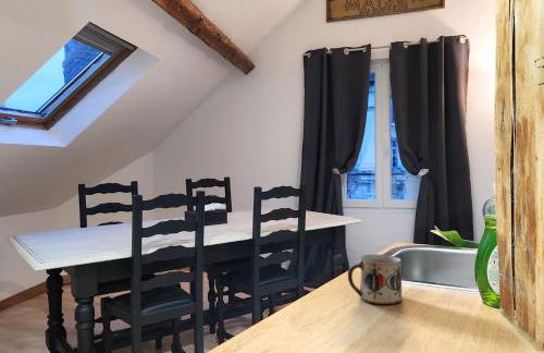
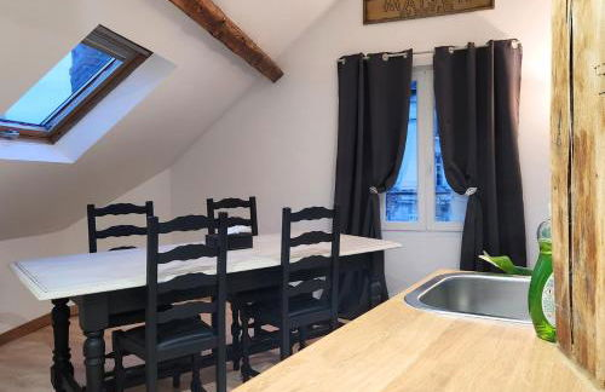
- mug (378, 278)
